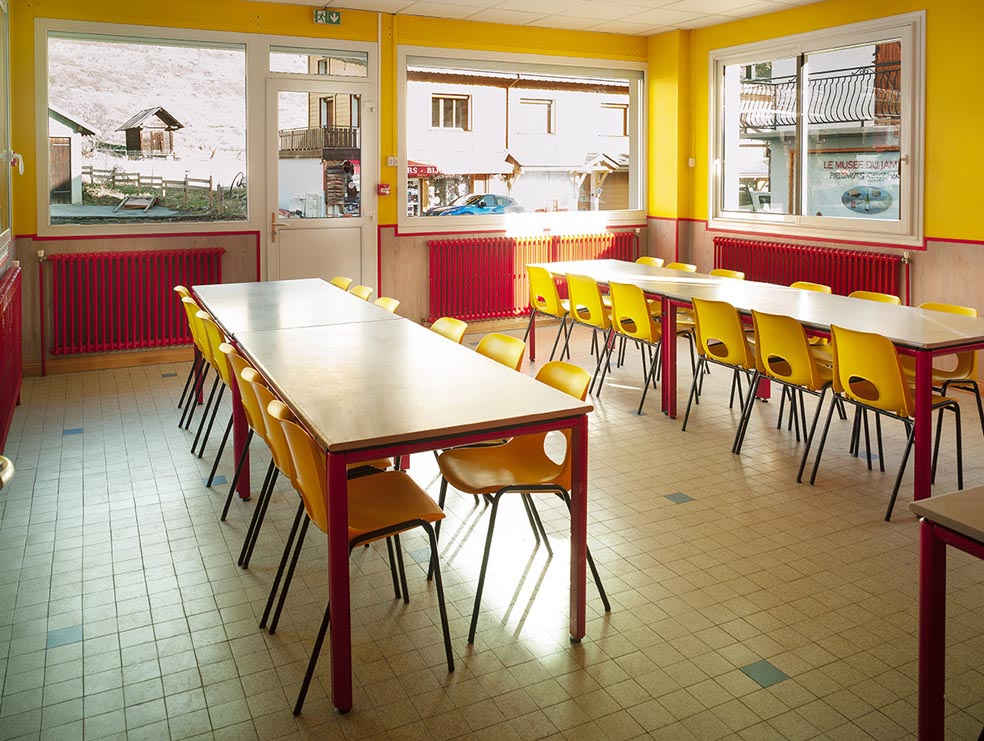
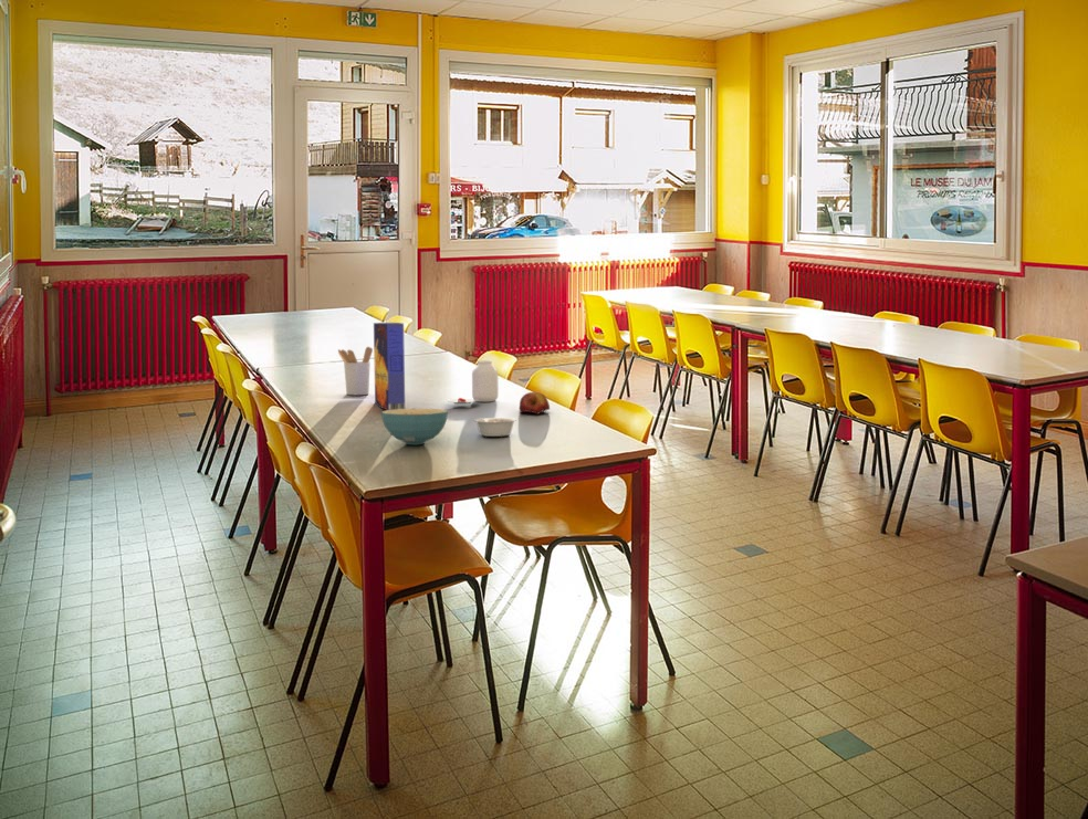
+ utensil holder (354, 370)
+ apple (534, 402)
+ cereal bowl (415, 427)
+ jar (472, 381)
+ legume (496, 426)
+ cereal box (388, 365)
